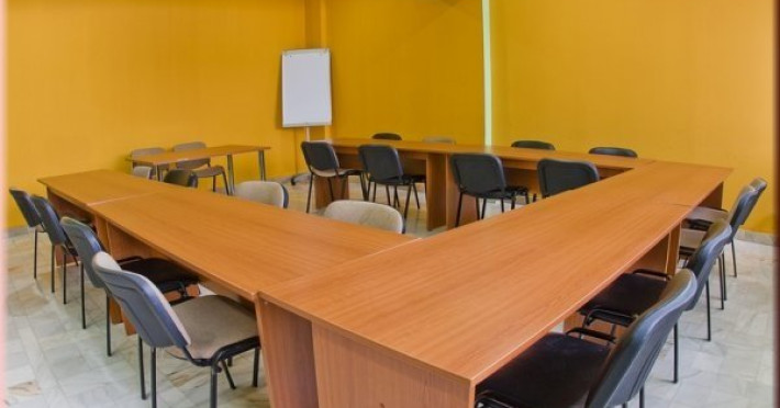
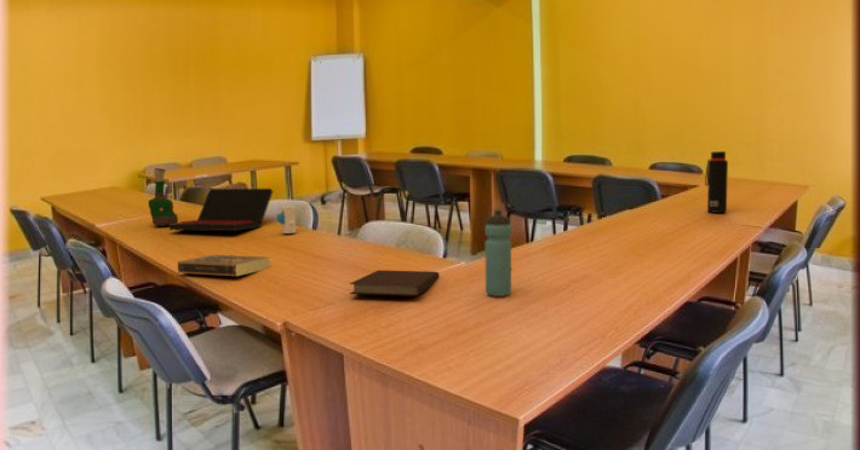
+ toy (286, 220)
+ book (224, 265)
+ water bottle (716, 181)
+ water bottle (498, 252)
+ laptop (222, 208)
+ grog bottle (162, 196)
+ notebook (396, 282)
